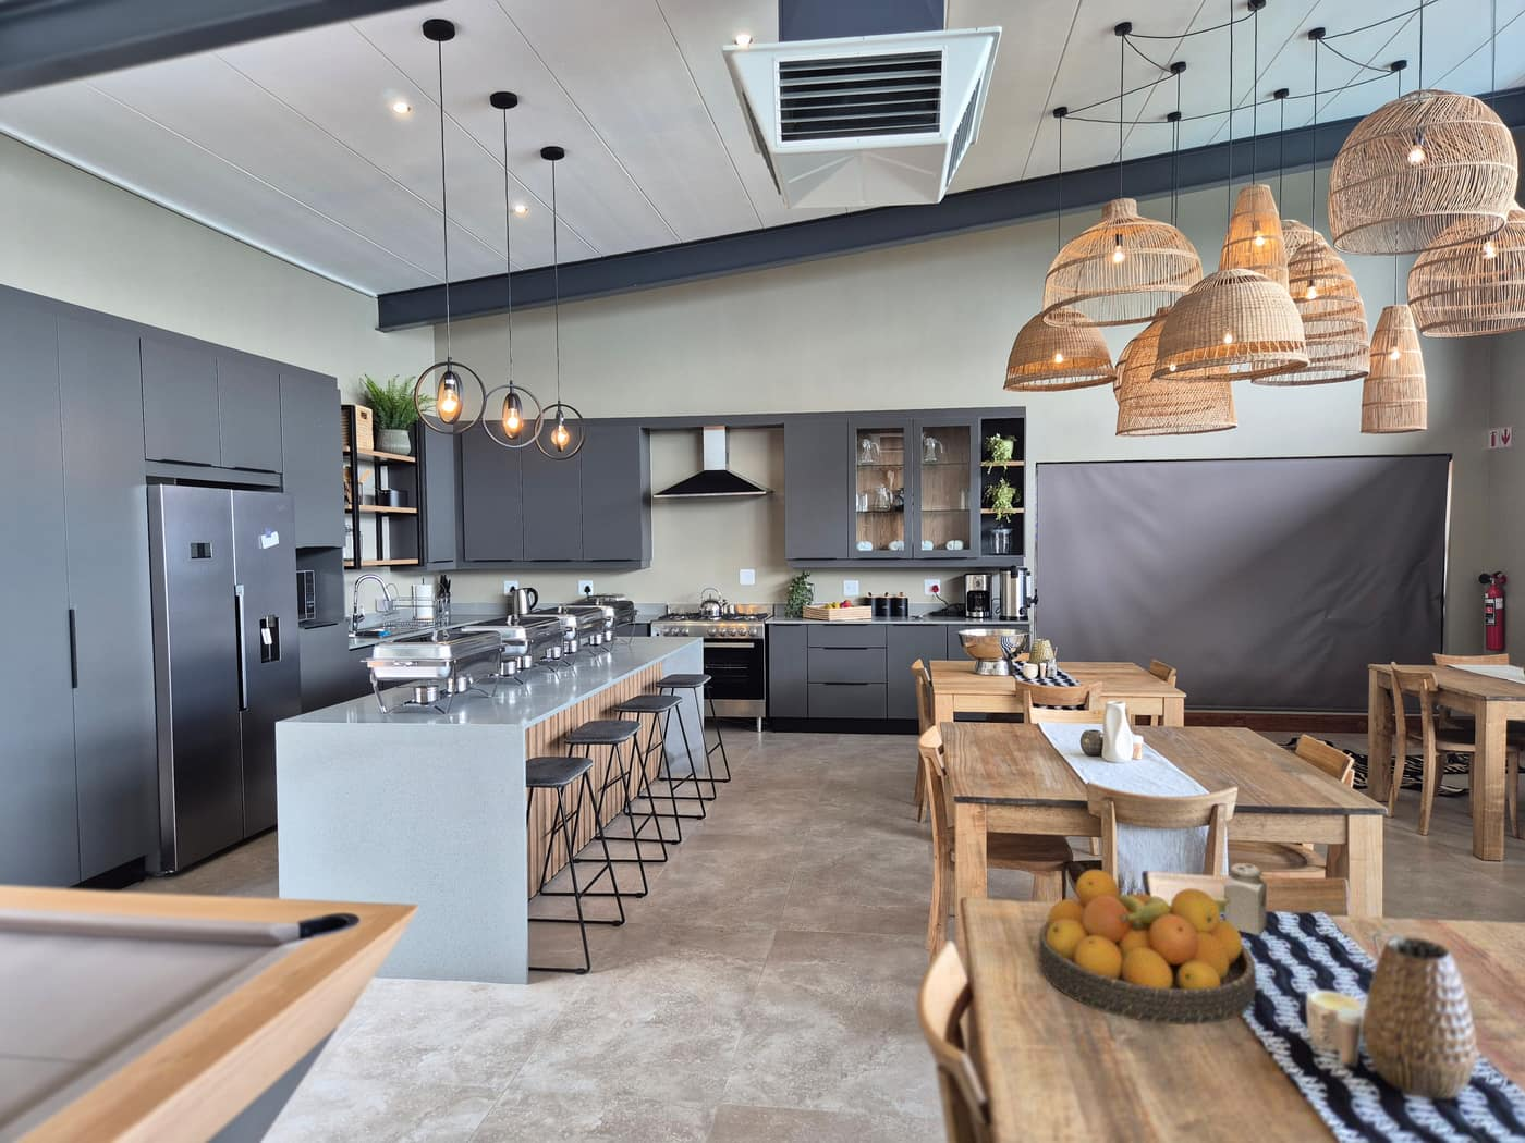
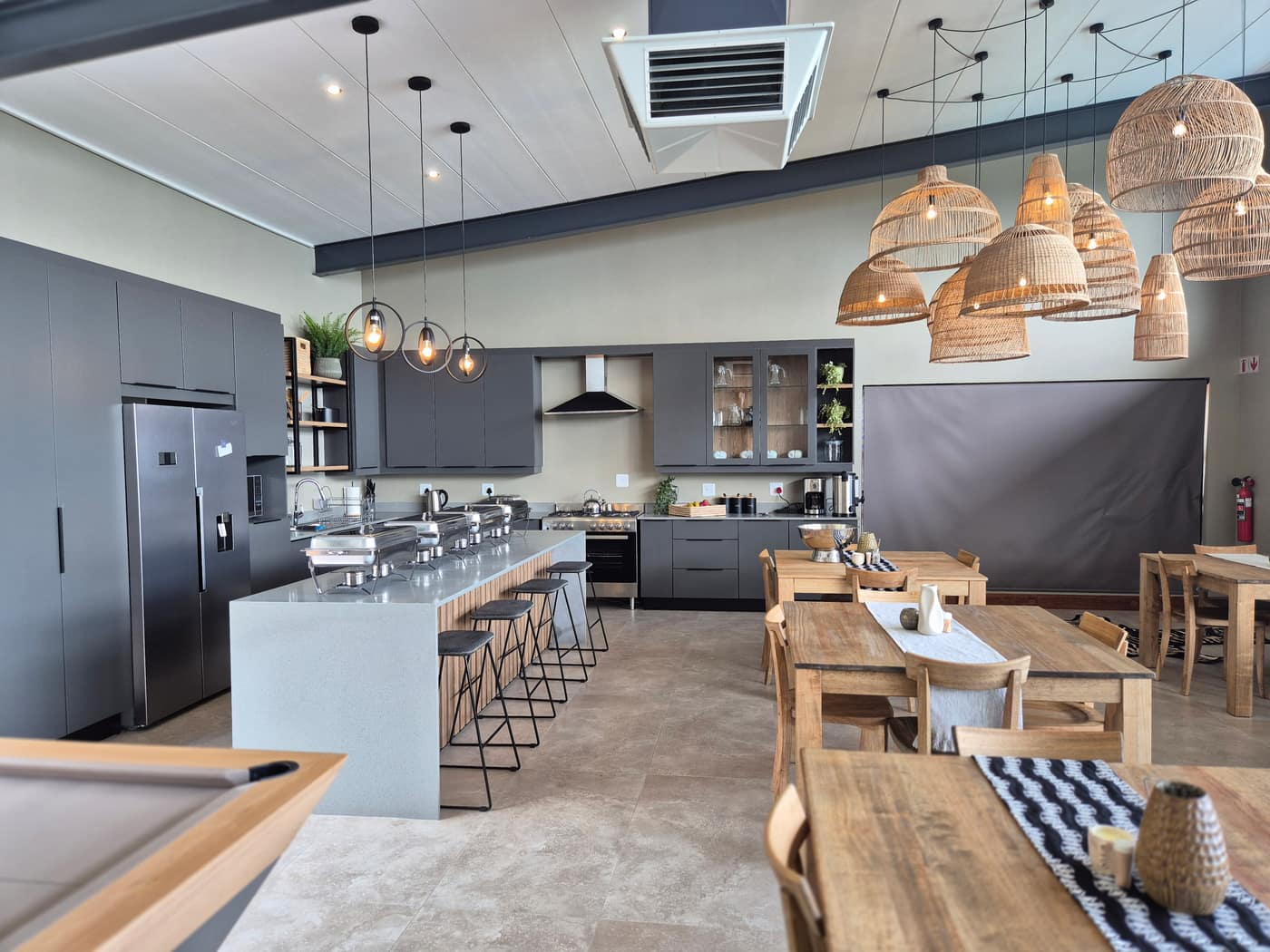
- salt shaker (1245, 896)
- fruit bowl (1143, 930)
